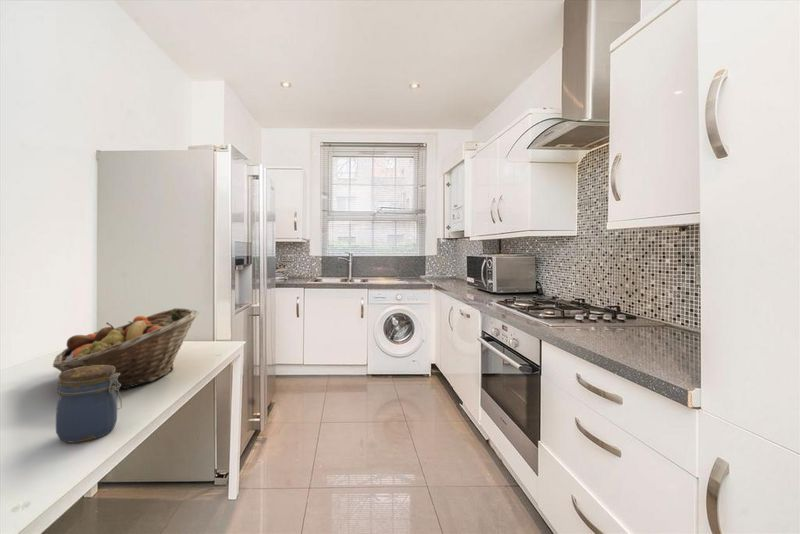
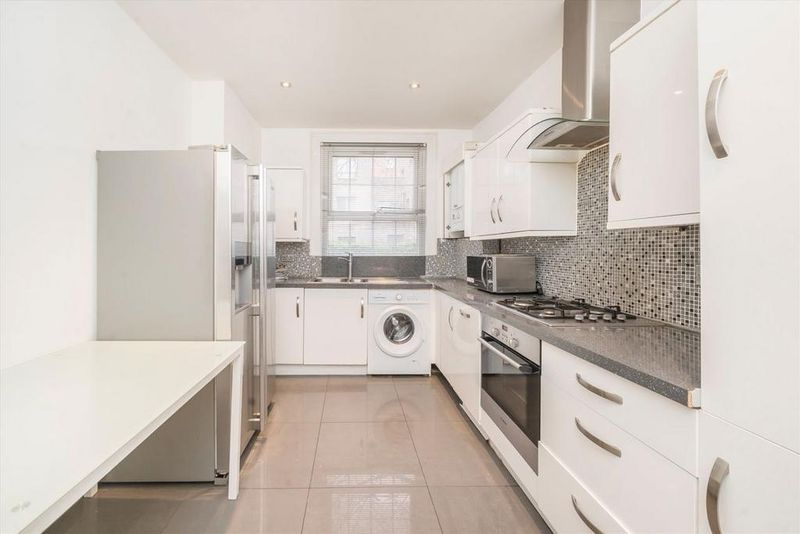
- jar (90, 400)
- fruit basket (131, 343)
